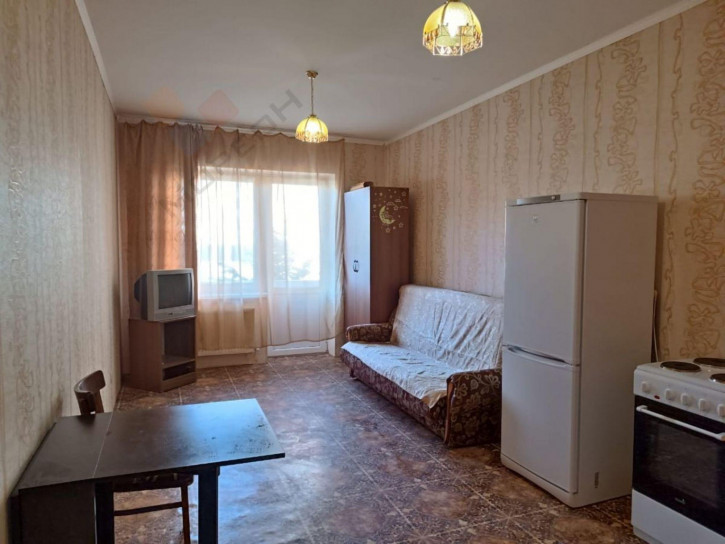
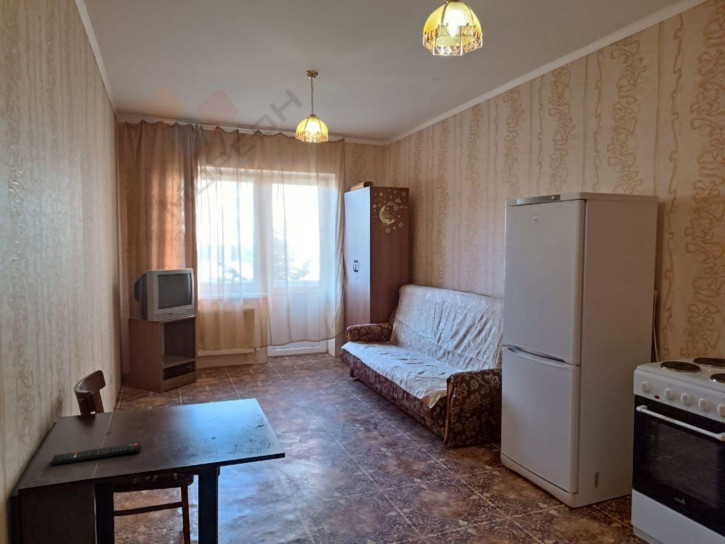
+ remote control (98, 454)
